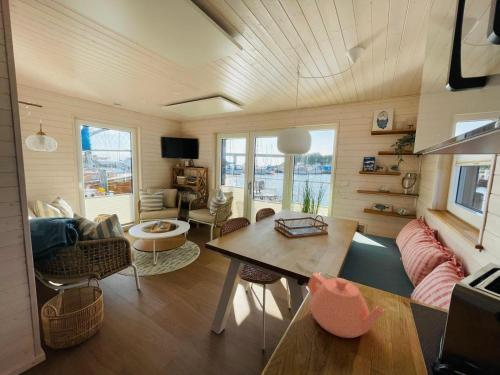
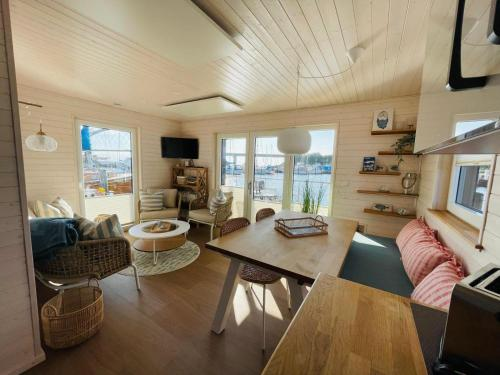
- teapot (340, 300)
